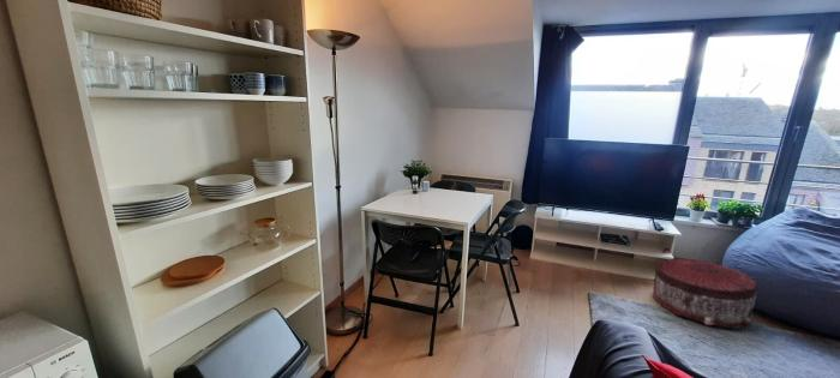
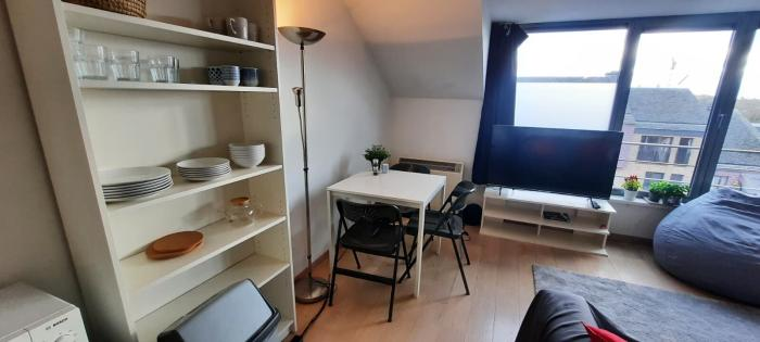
- pouf (702, 287)
